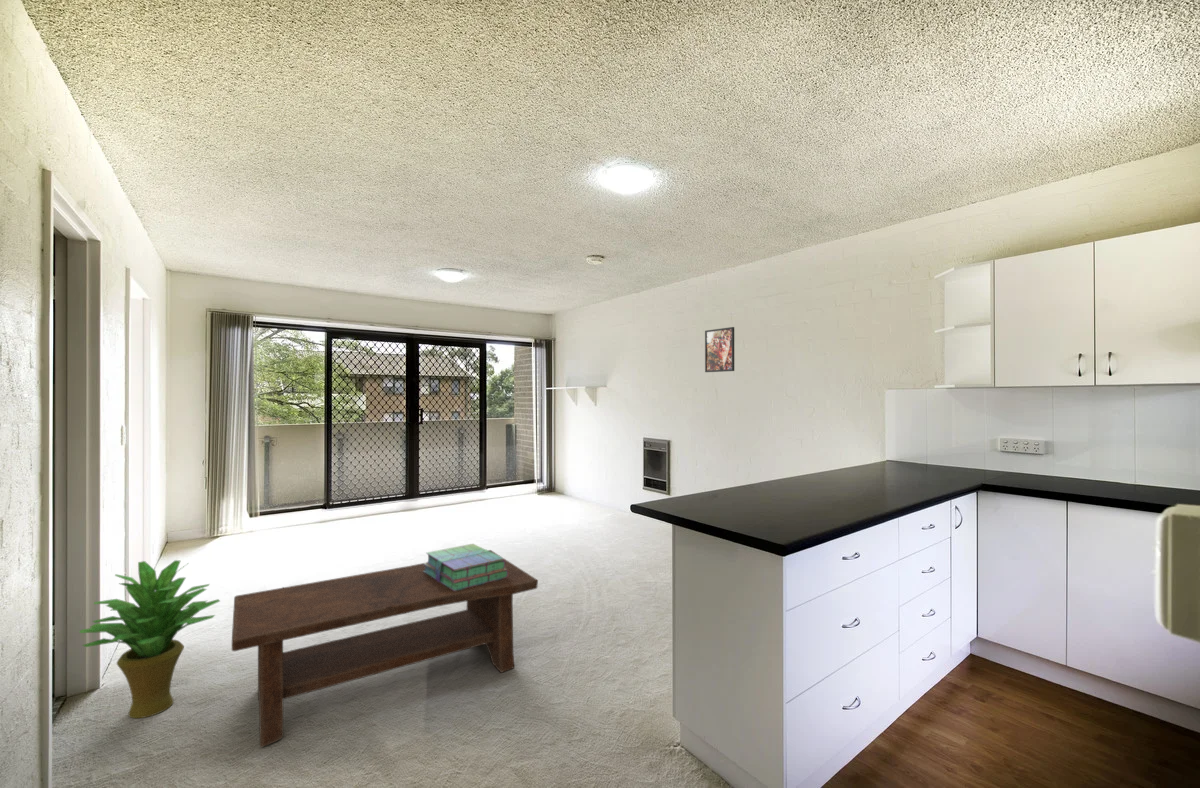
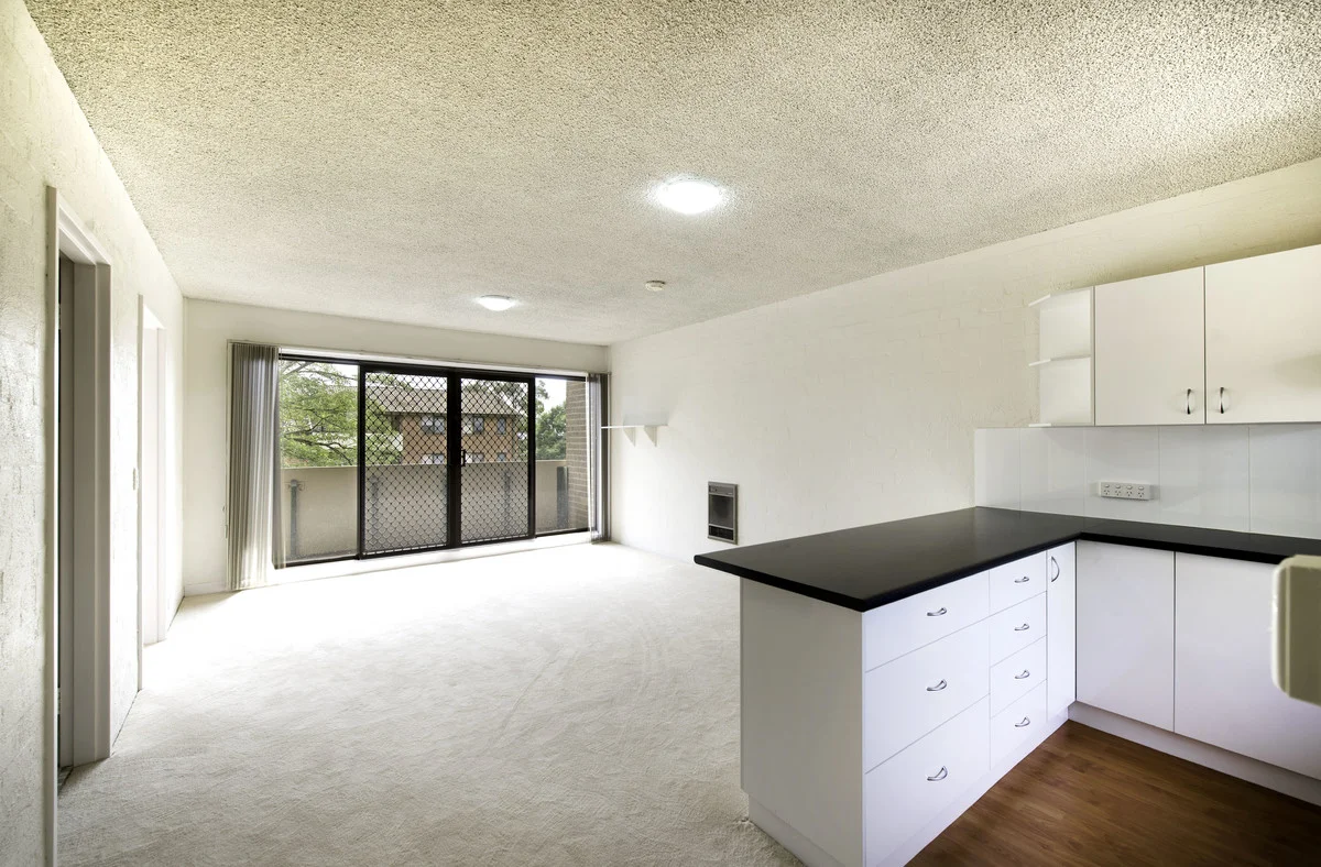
- coffee table (391, 632)
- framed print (719, 350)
- stack of books (465, 564)
- potted plant (150, 637)
